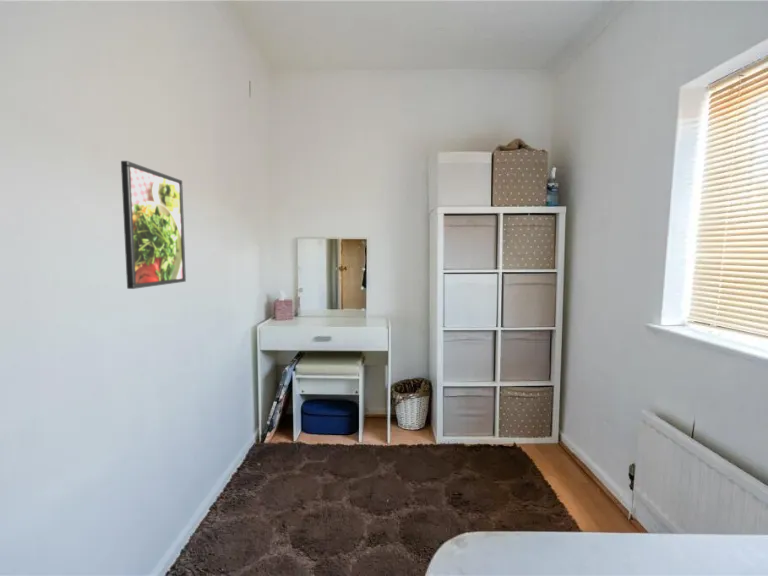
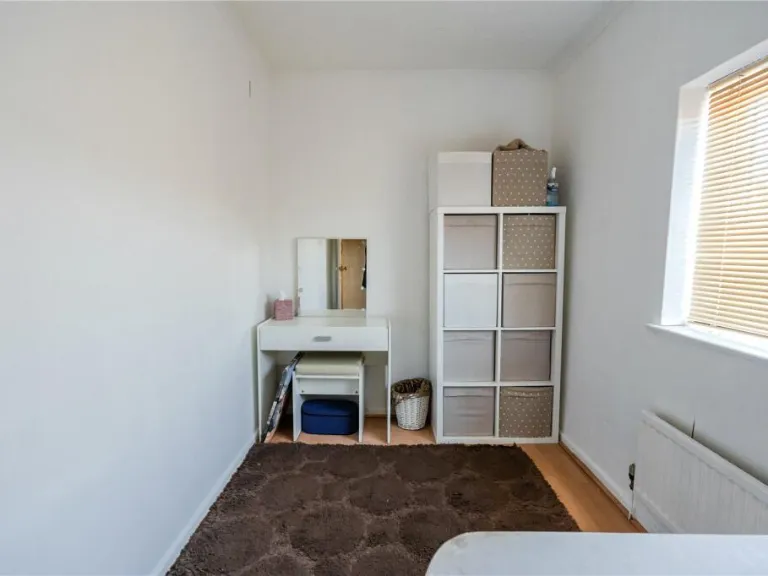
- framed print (157, 229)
